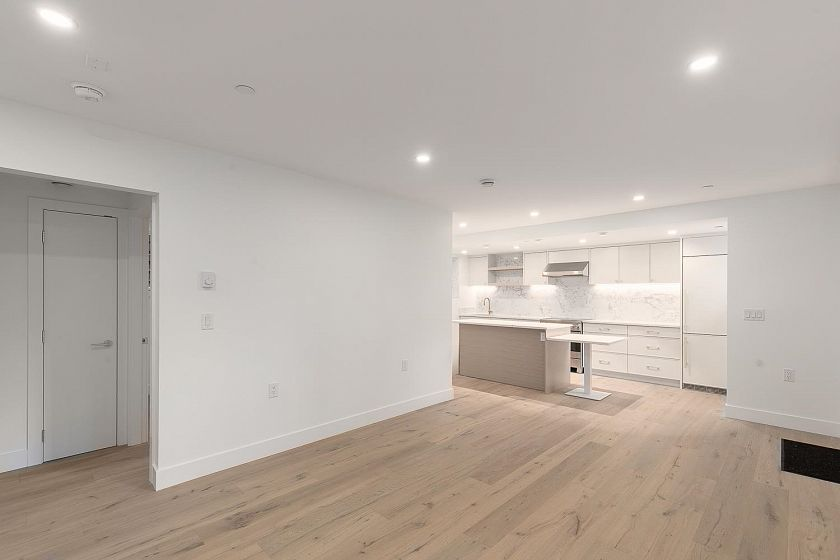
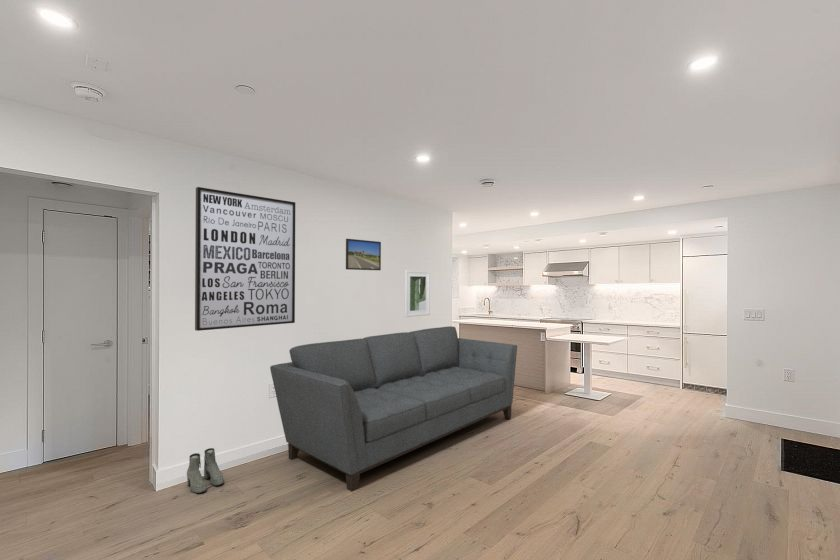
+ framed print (363, 255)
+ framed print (417, 293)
+ boots (205, 469)
+ sofa (411, 385)
+ wall art (249, 260)
